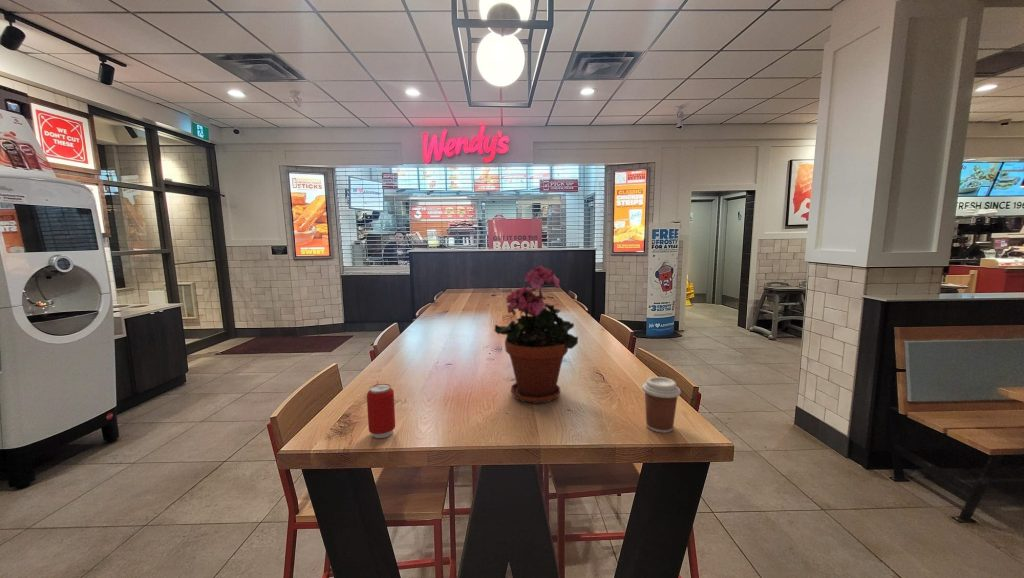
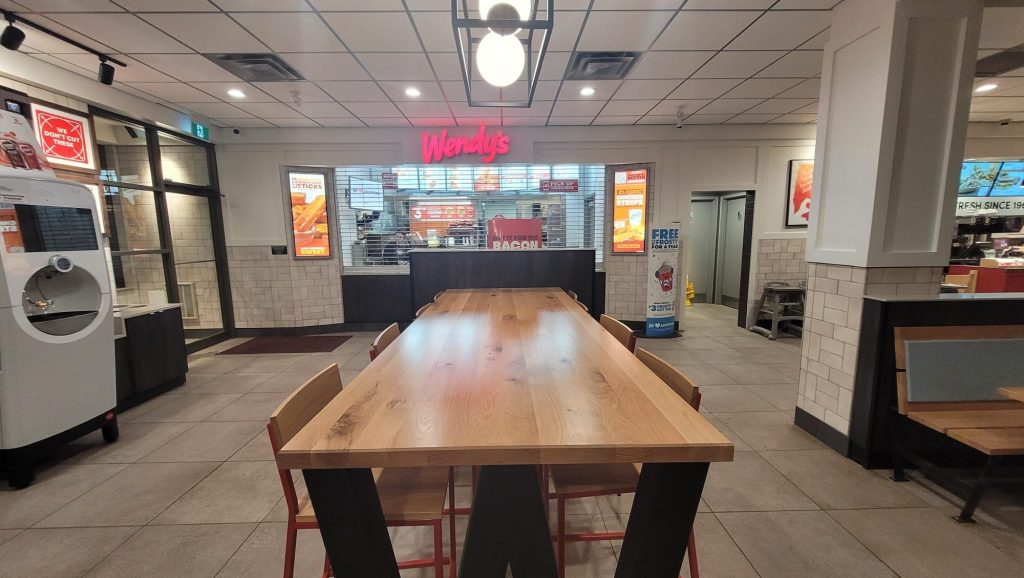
- beverage can (381, 410)
- potted plant (535, 330)
- coffee cup (660, 404)
